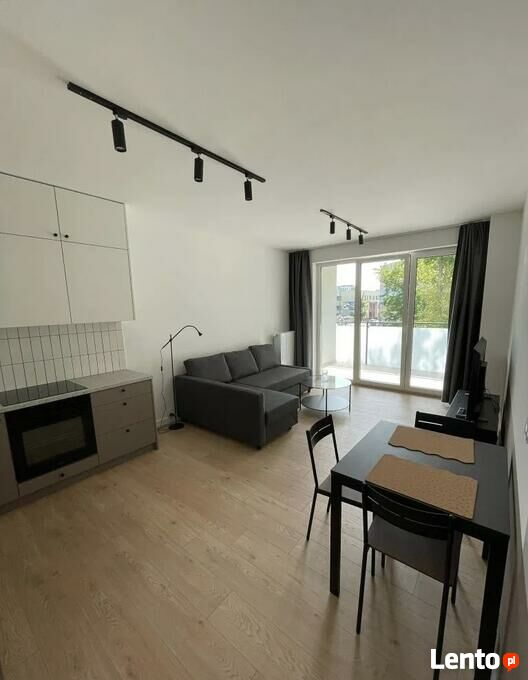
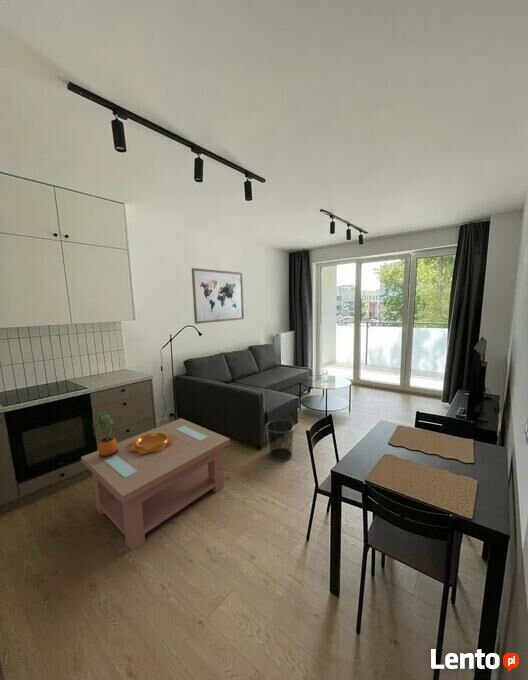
+ decorative bowl (152, 441)
+ waste bin (280, 440)
+ wall art (220, 296)
+ coffee table (161, 472)
+ potted plant (105, 434)
